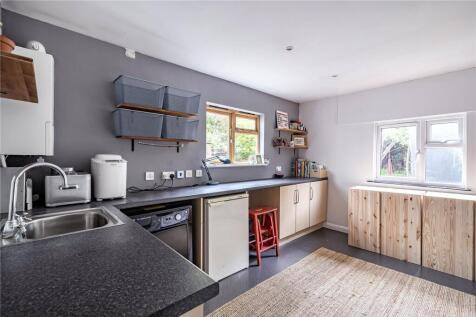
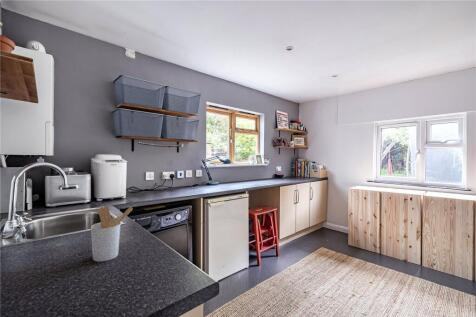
+ utensil holder (113, 231)
